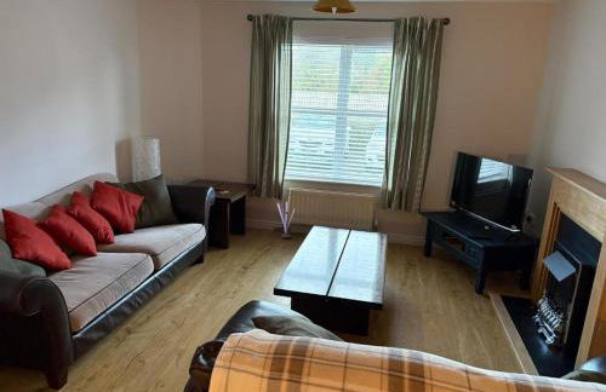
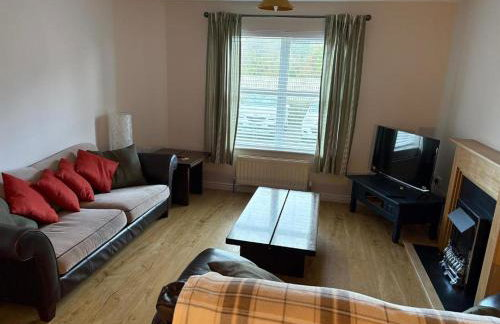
- decorative plant (282, 212)
